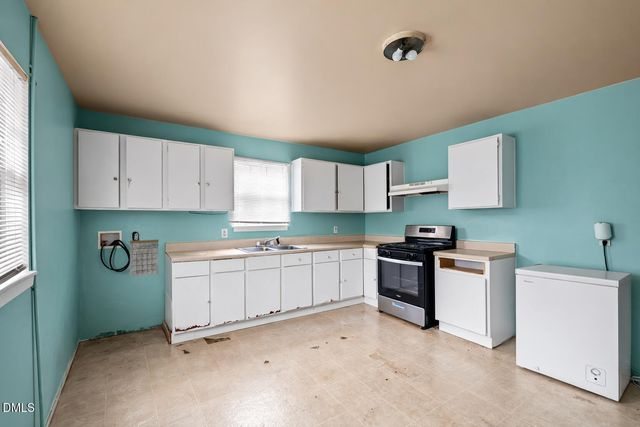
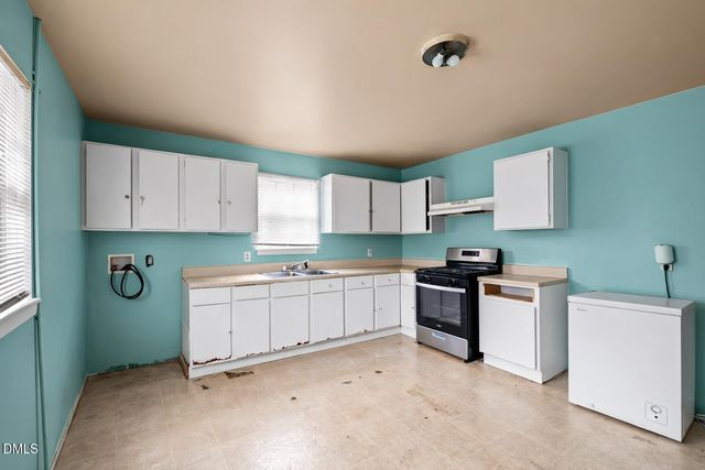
- calendar (144, 253)
